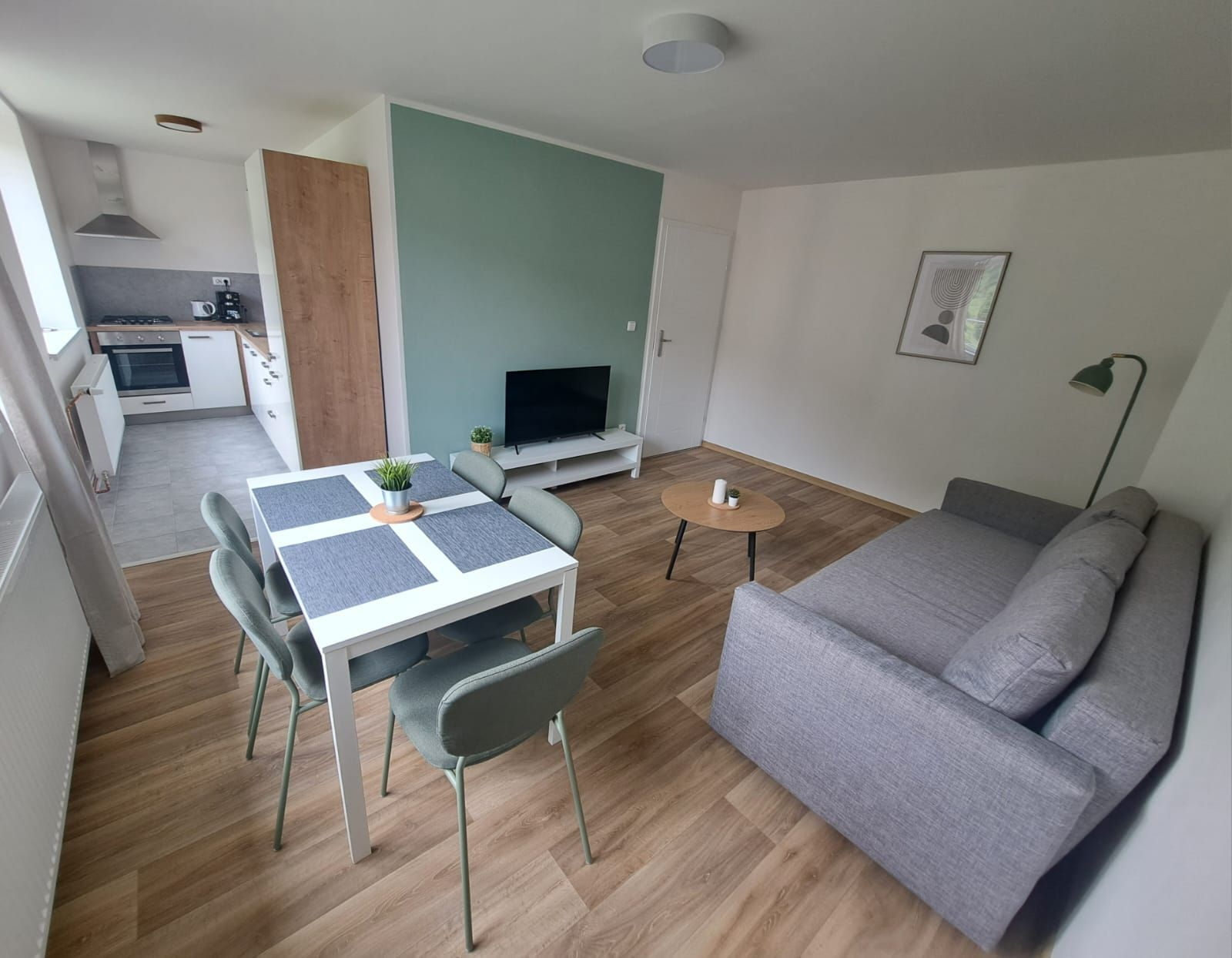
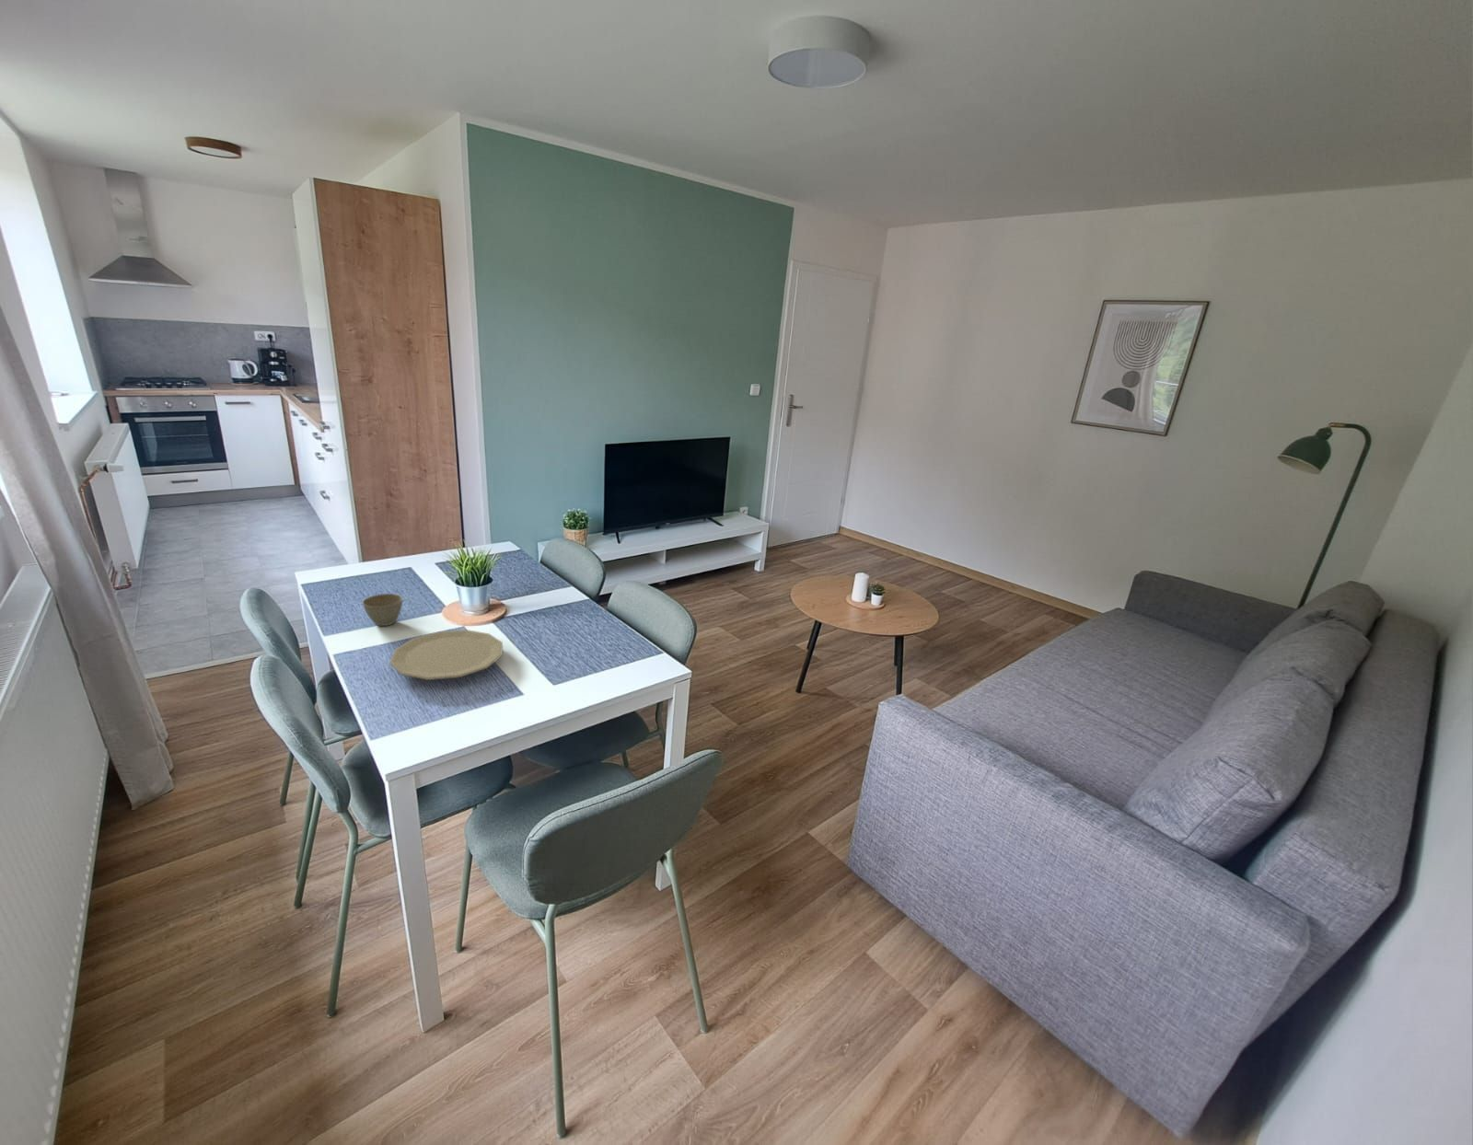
+ flower pot (384, 611)
+ plate (448, 656)
